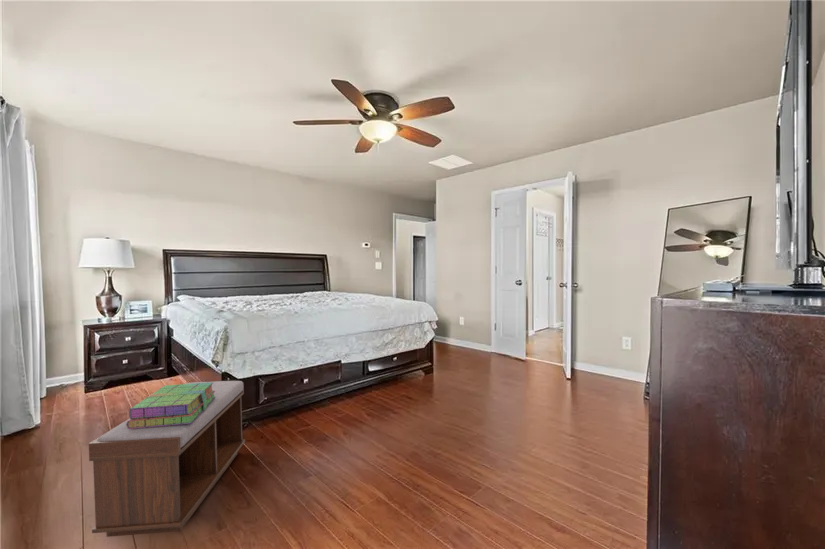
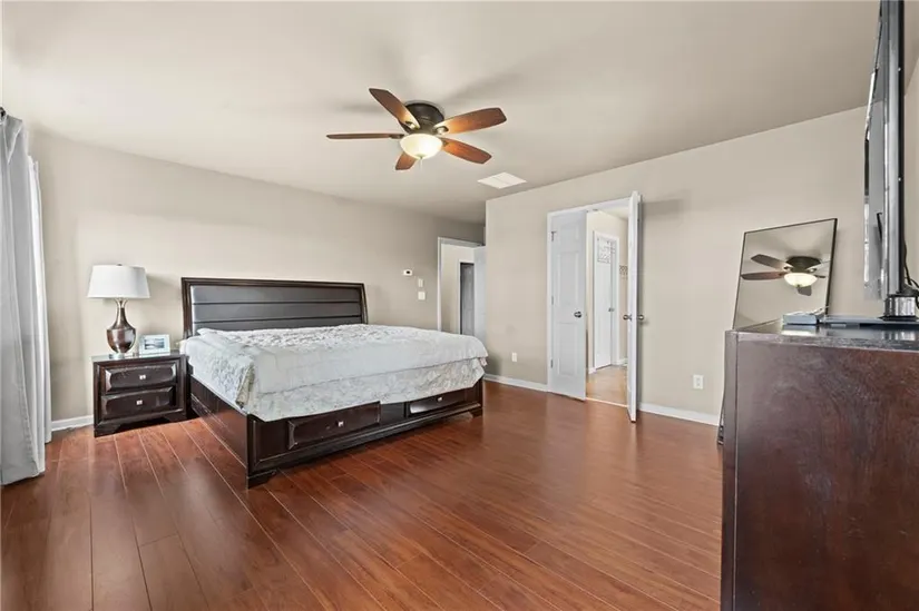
- bench (184, 444)
- stack of books (175, 402)
